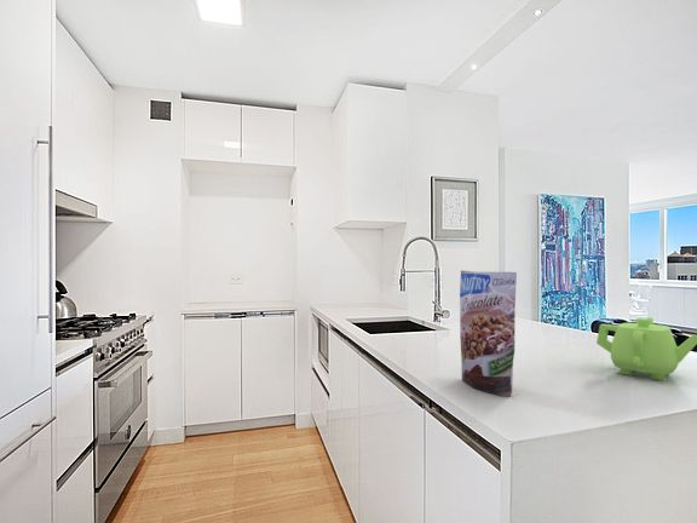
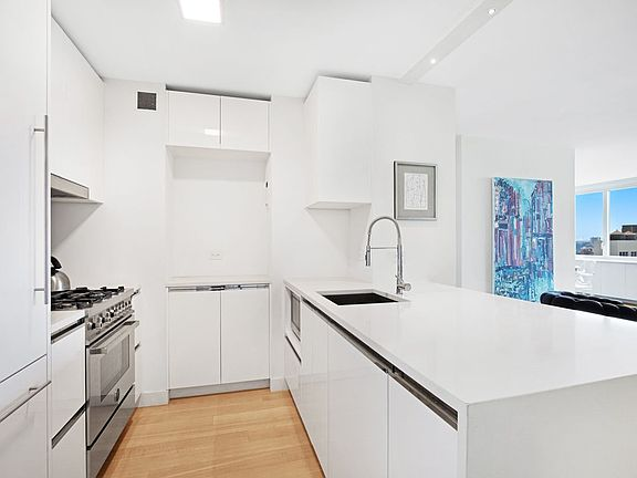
- granola pouch (485, 328)
- teapot (646, 345)
